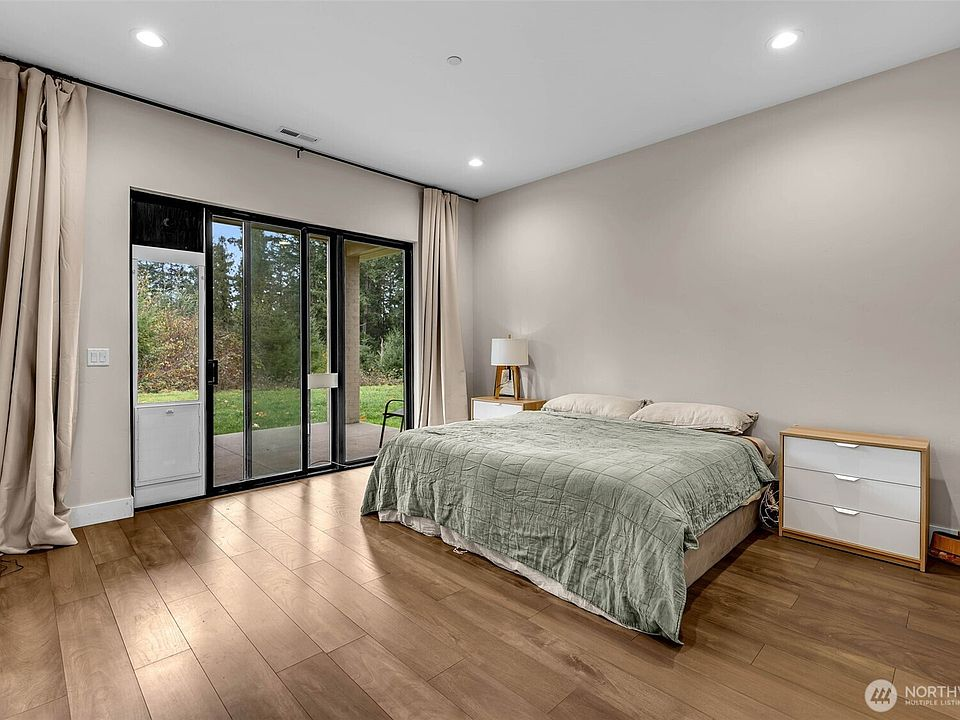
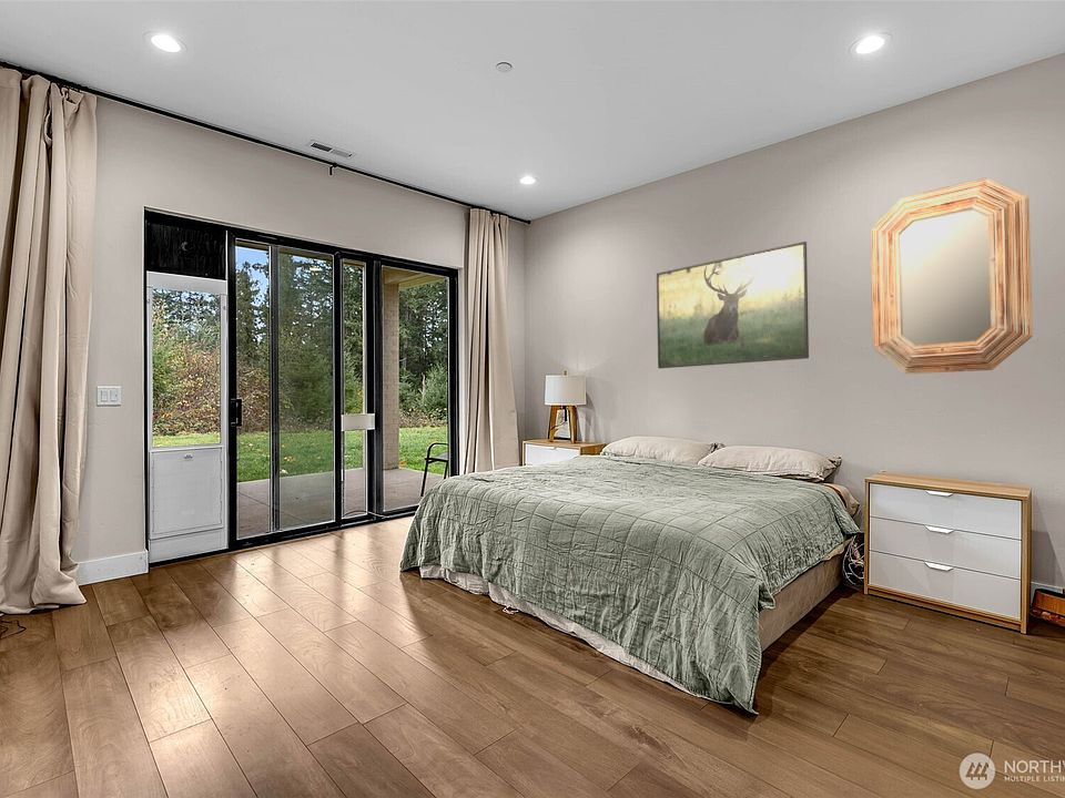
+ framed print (724, 311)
+ home mirror (943, 279)
